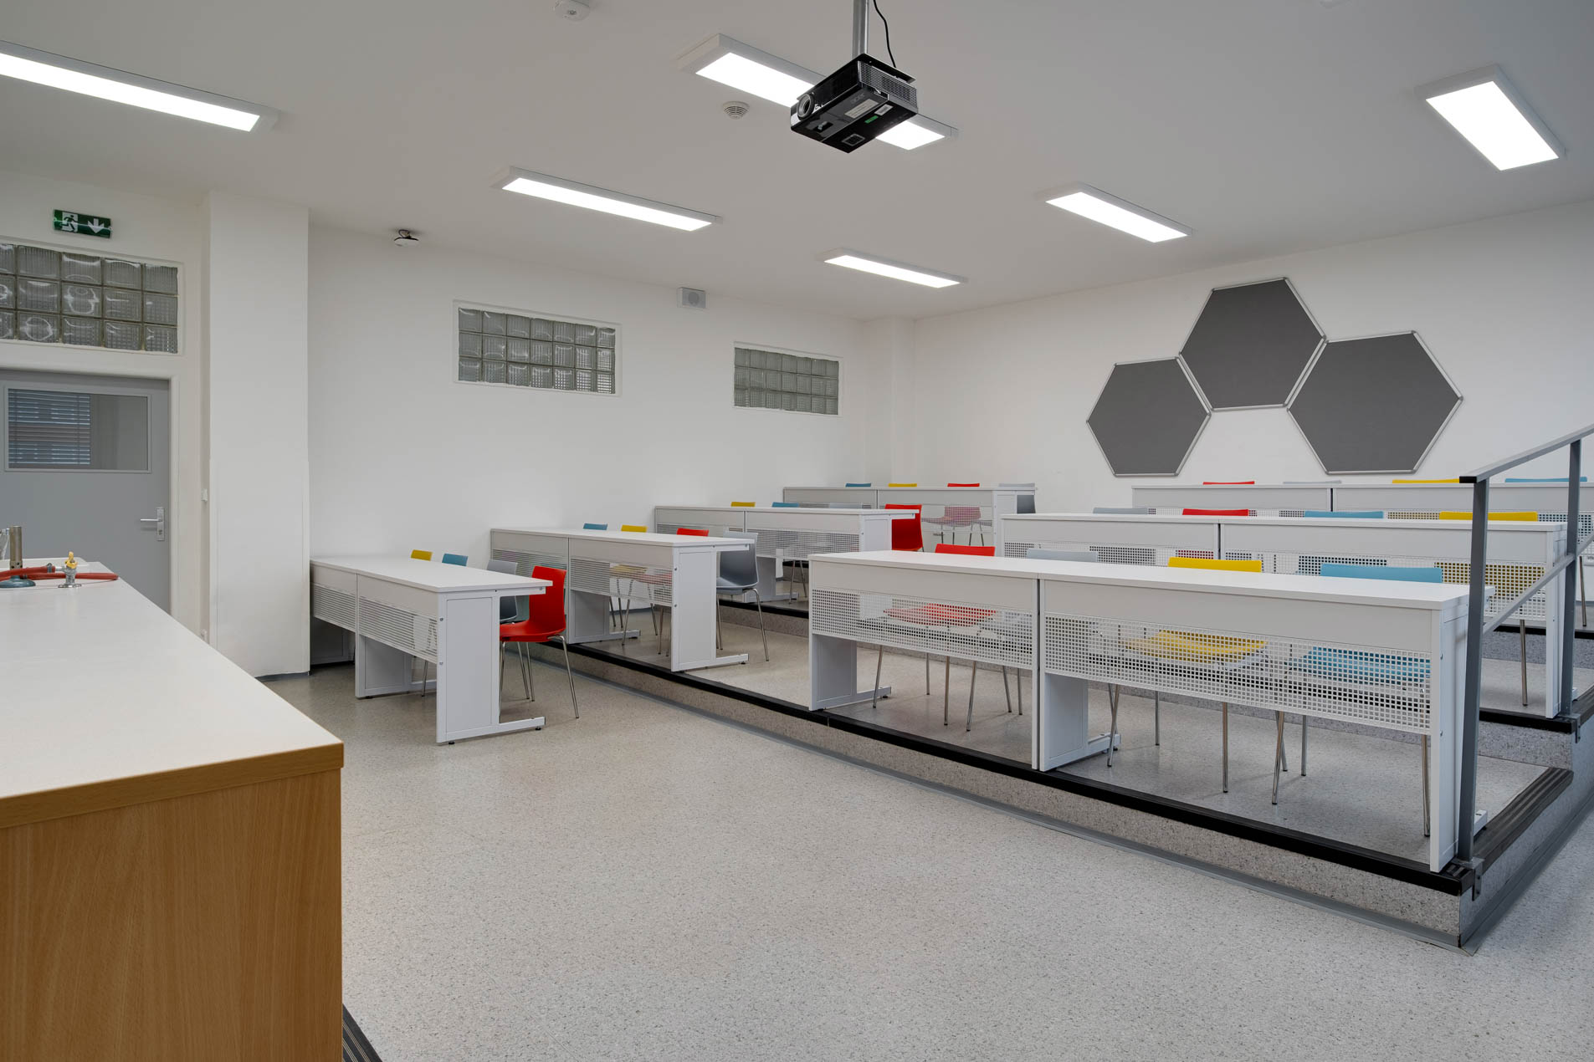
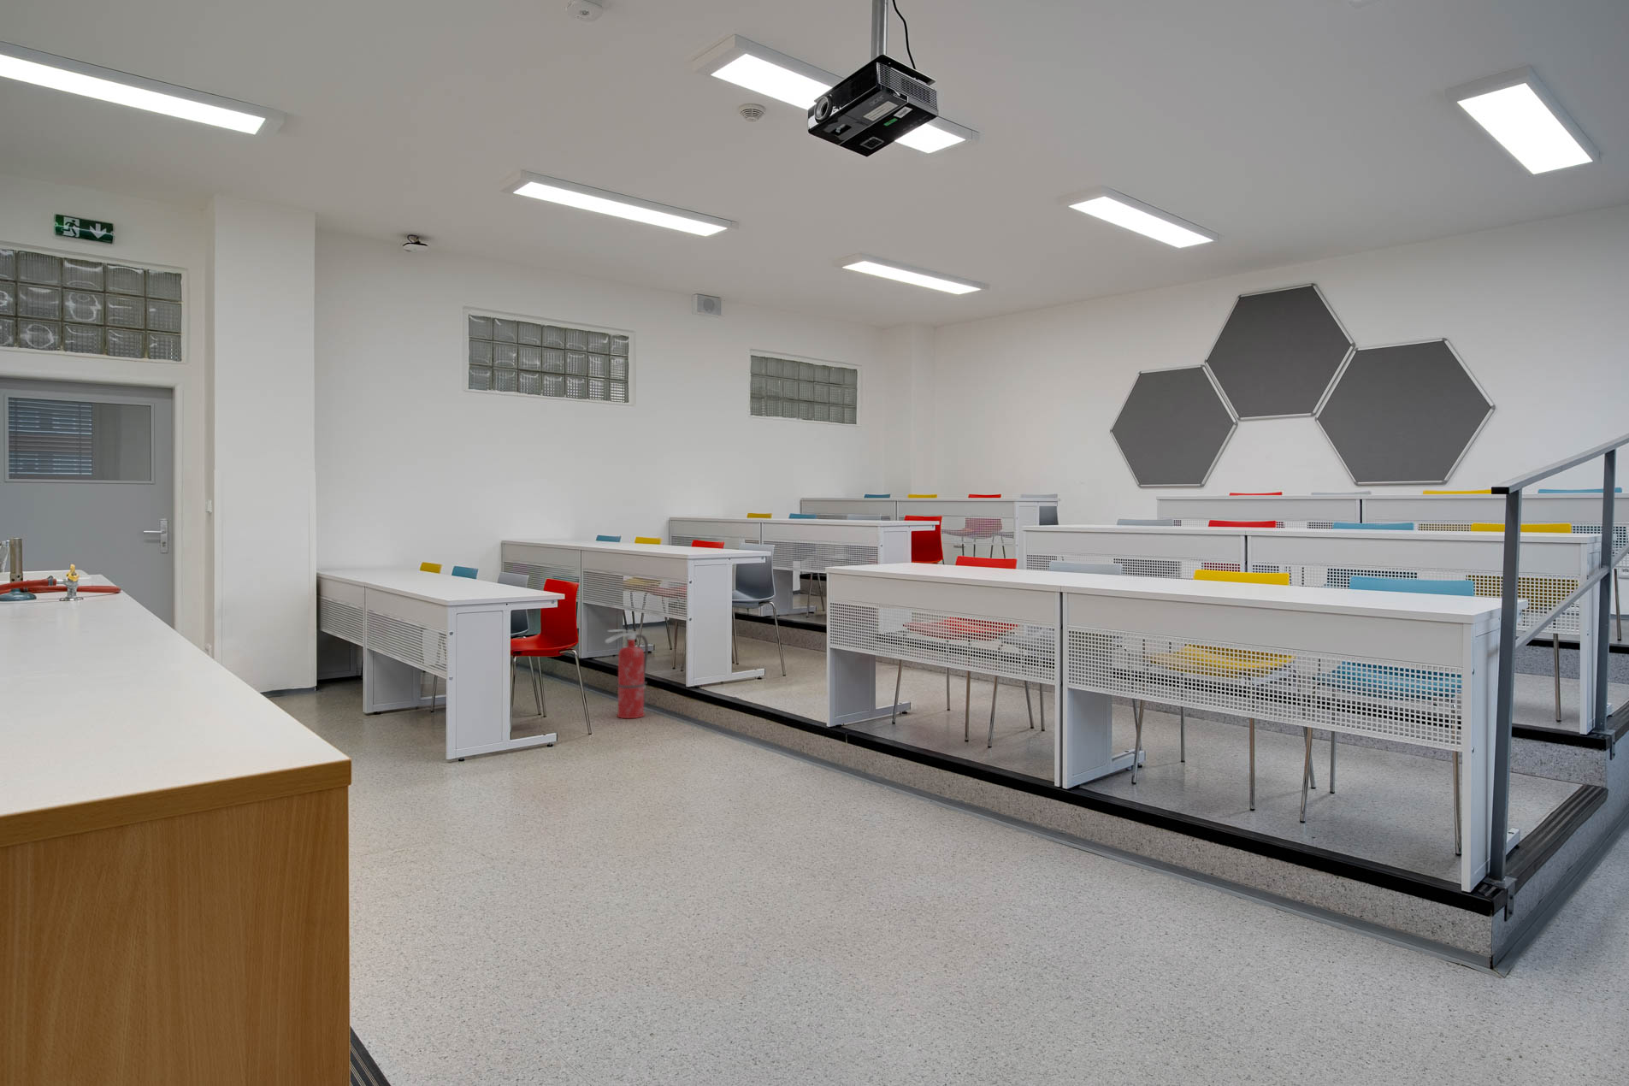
+ fire extinguisher (628, 673)
